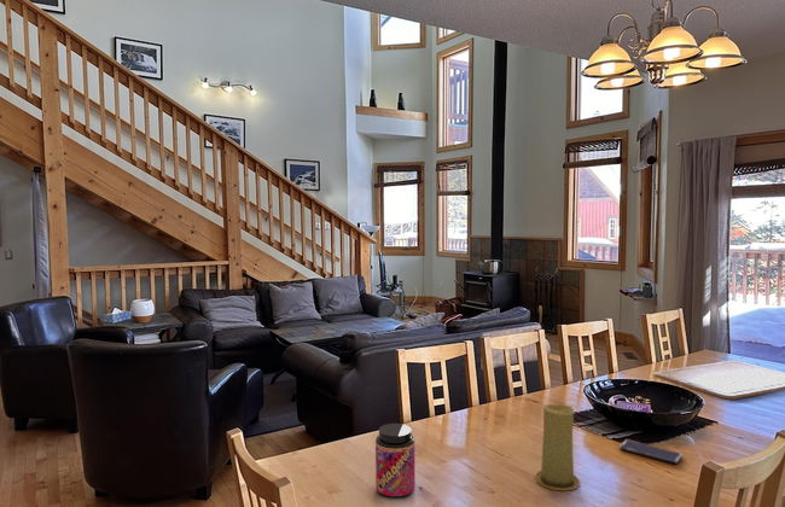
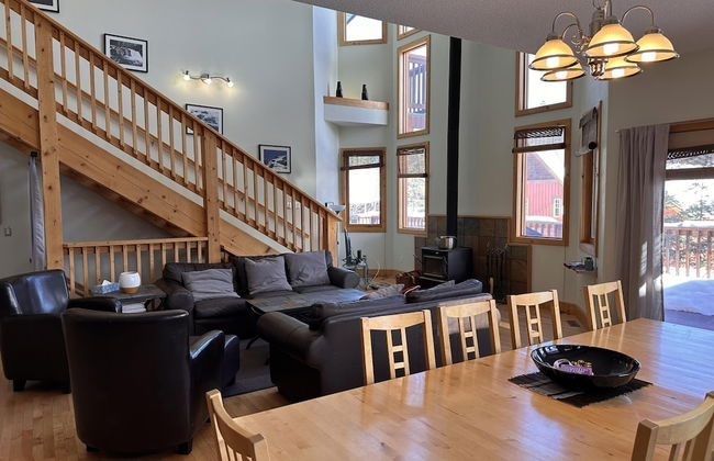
- candle (557, 443)
- smartphone (650, 450)
- chopping board (731, 377)
- jar (395, 459)
